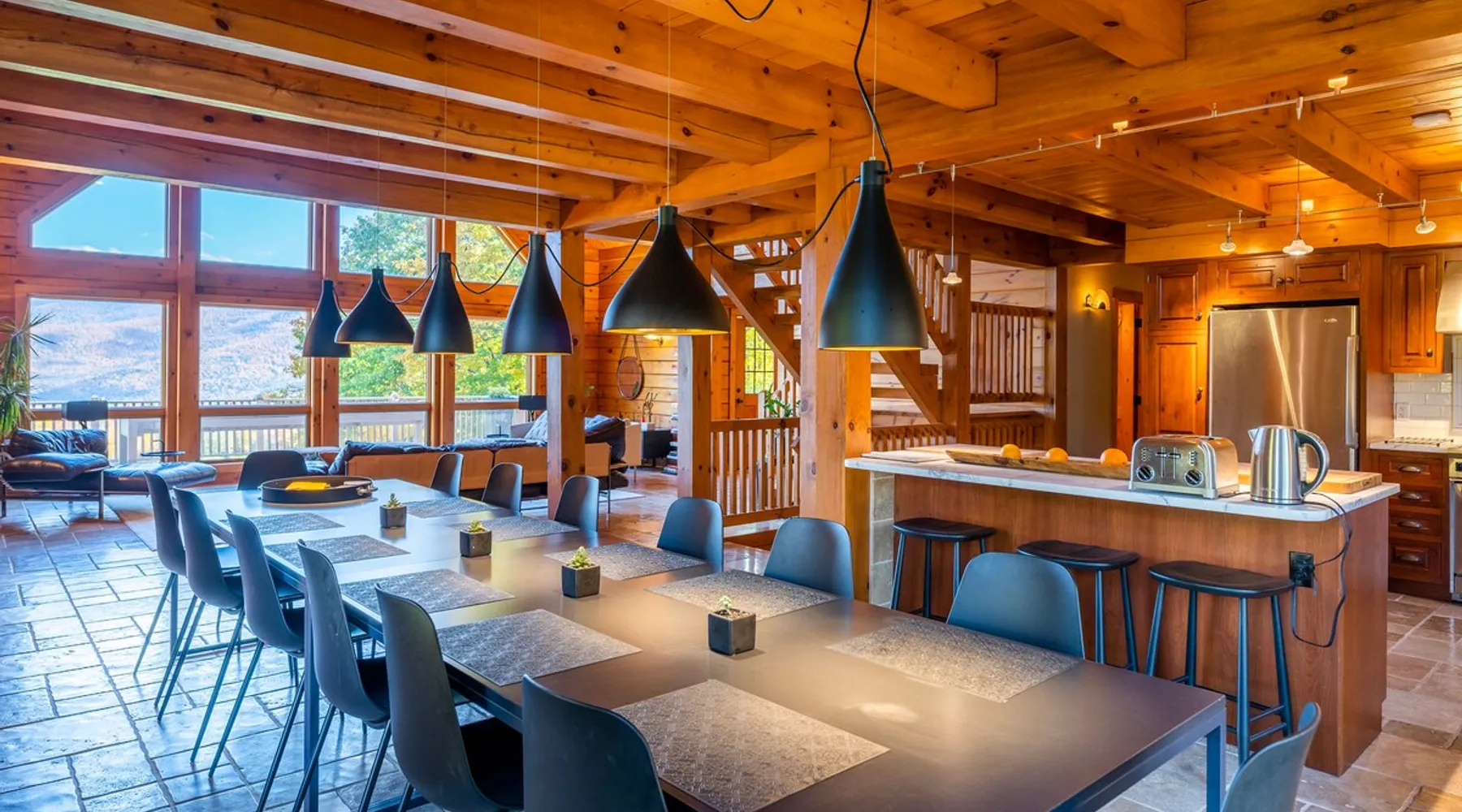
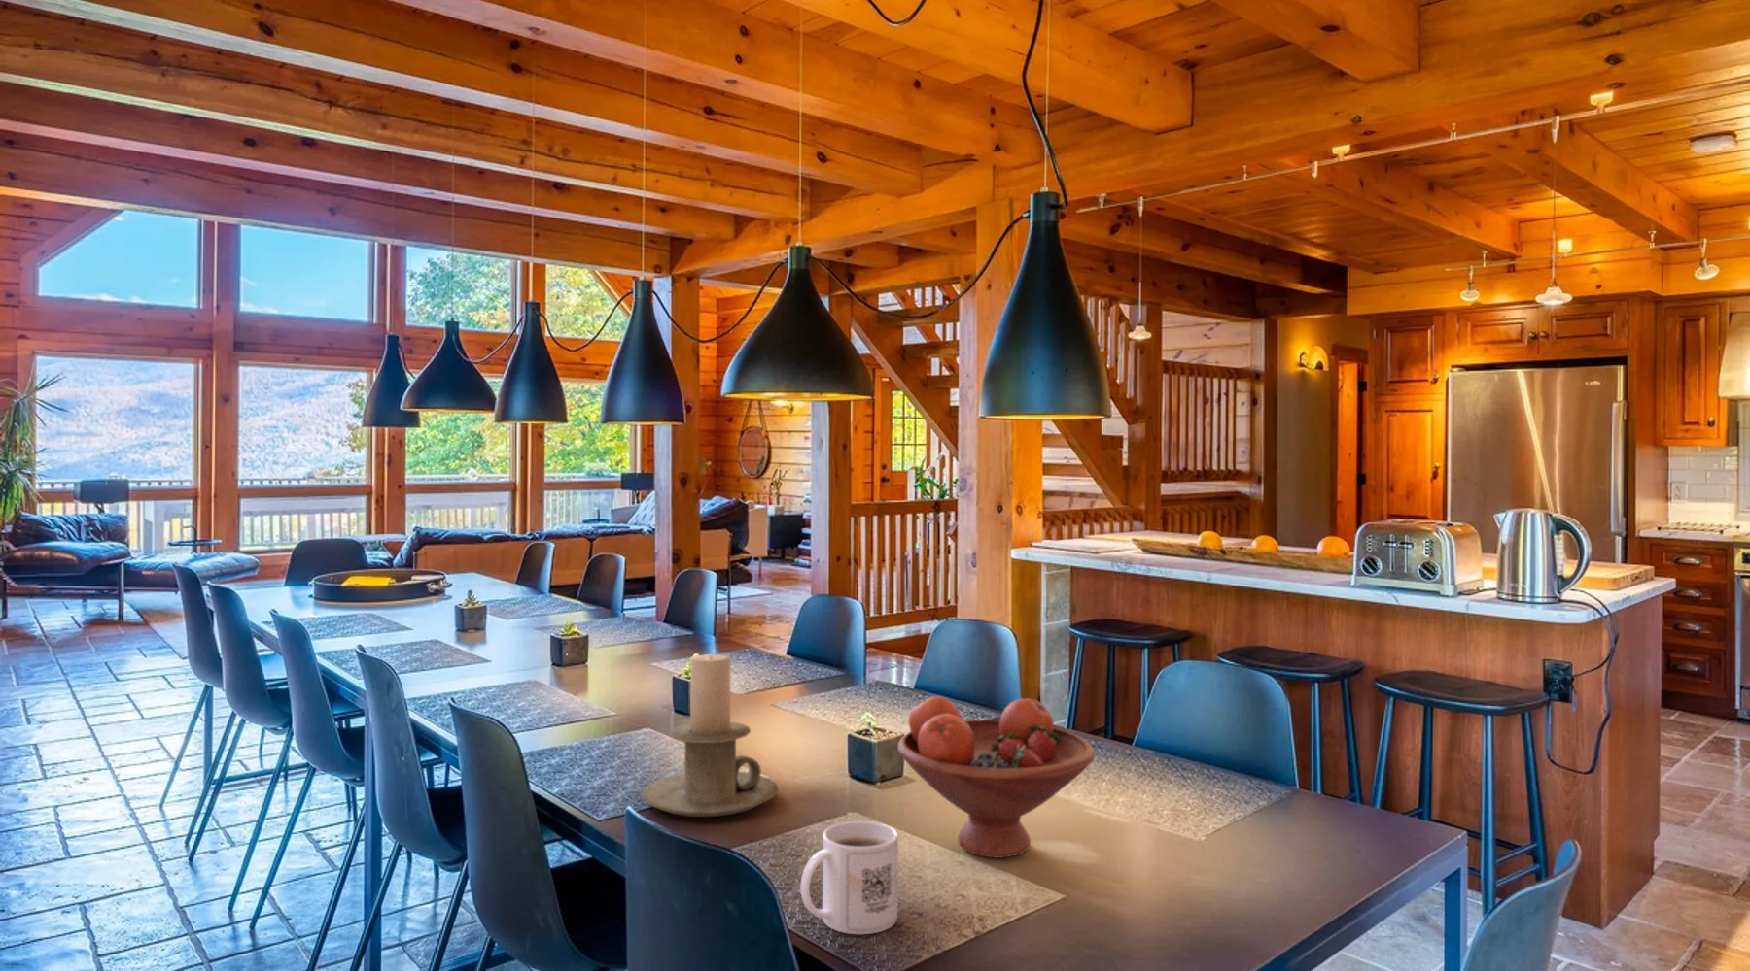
+ fruit bowl (995, 775)
+ candle holder (710, 727)
+ mug (851, 875)
